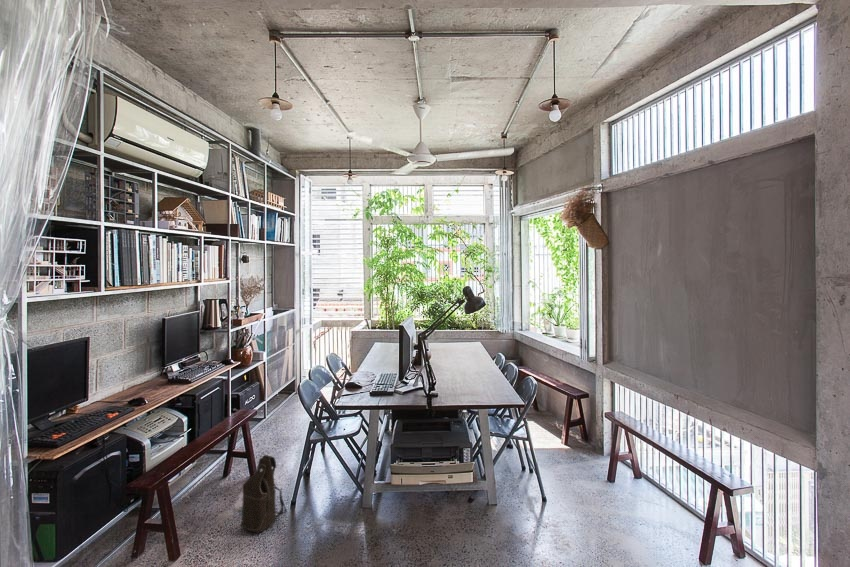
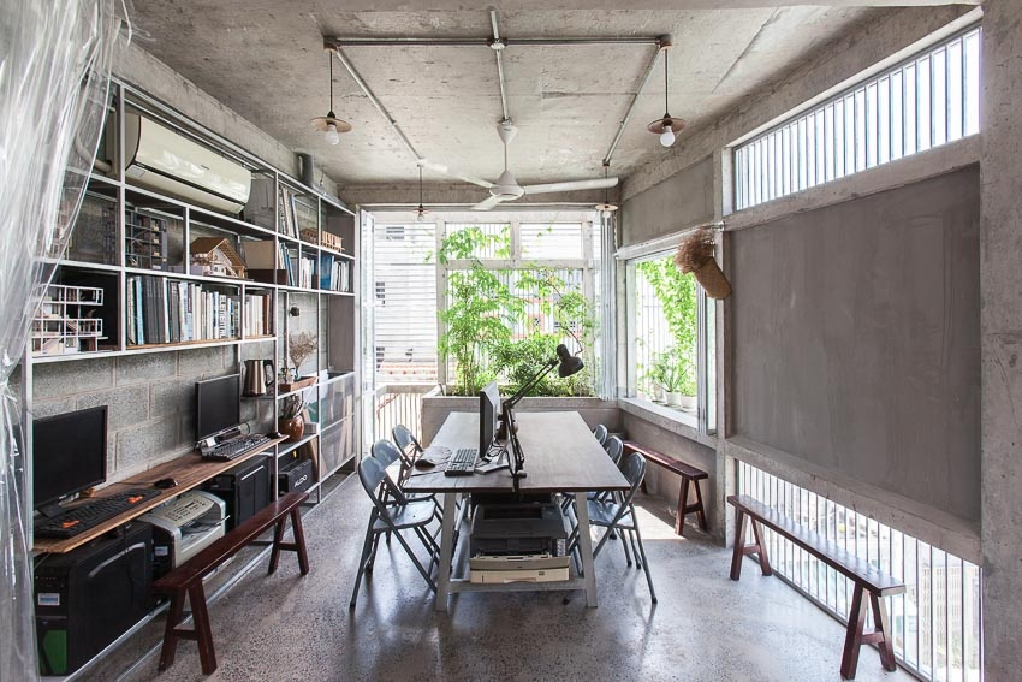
- shoulder bag (259, 490)
